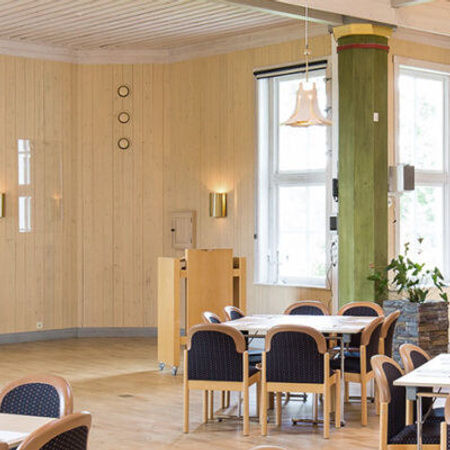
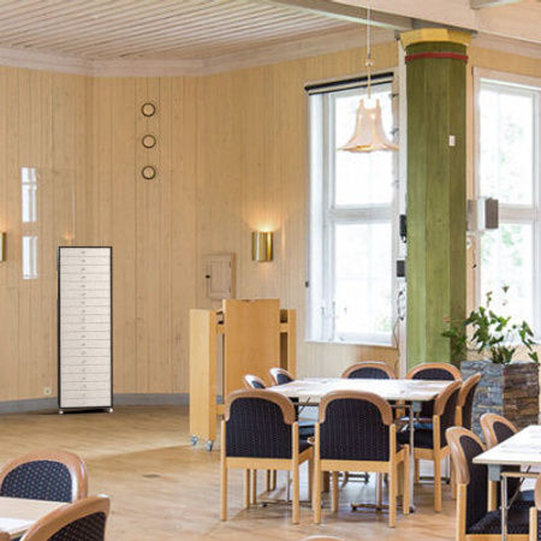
+ storage cabinet (84, 328)
